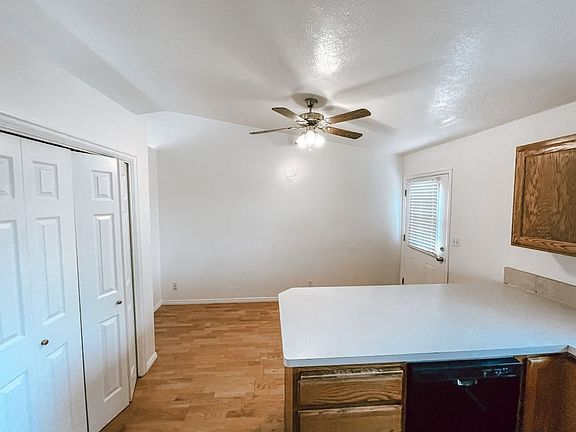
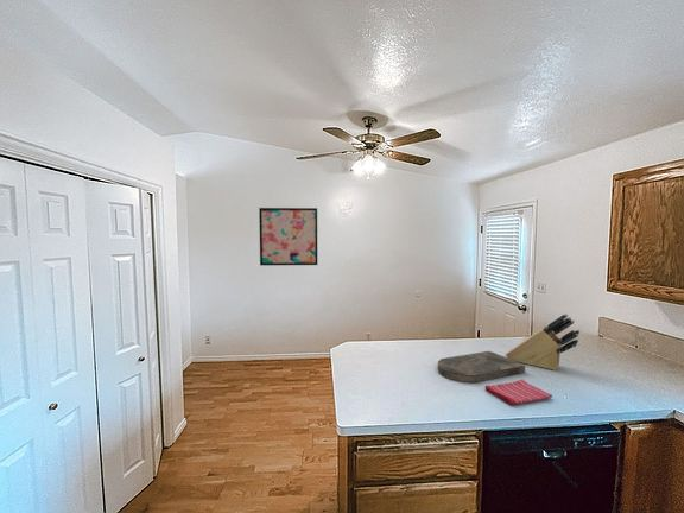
+ knife block (542, 337)
+ wall art (289, 236)
+ dish towel (517, 391)
+ cutting board (475, 366)
